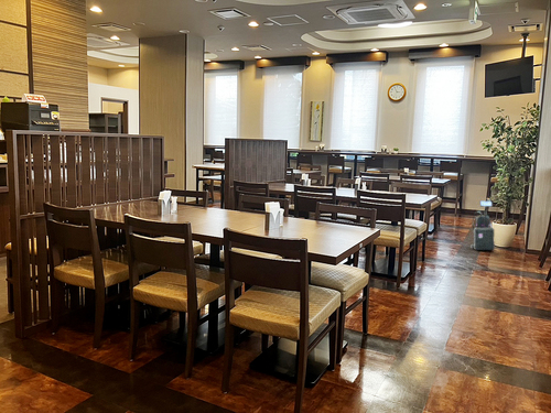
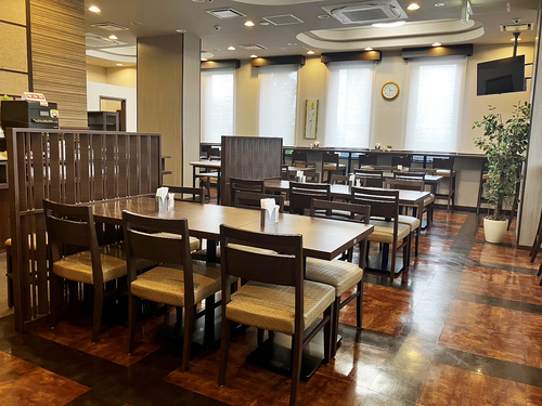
- vacuum cleaner (484, 224)
